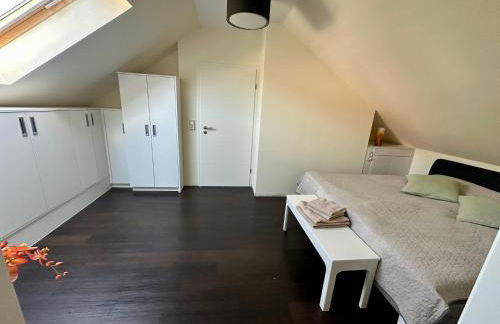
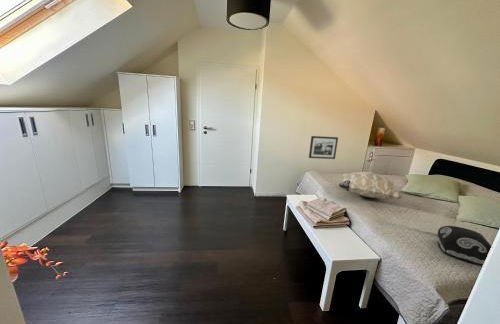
+ picture frame (323, 147)
+ cushion (464, 241)
+ decorative pillow (367, 184)
